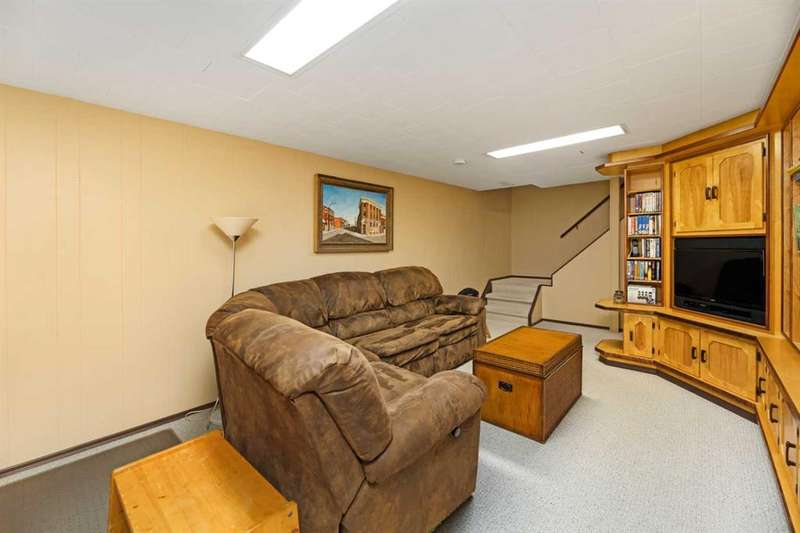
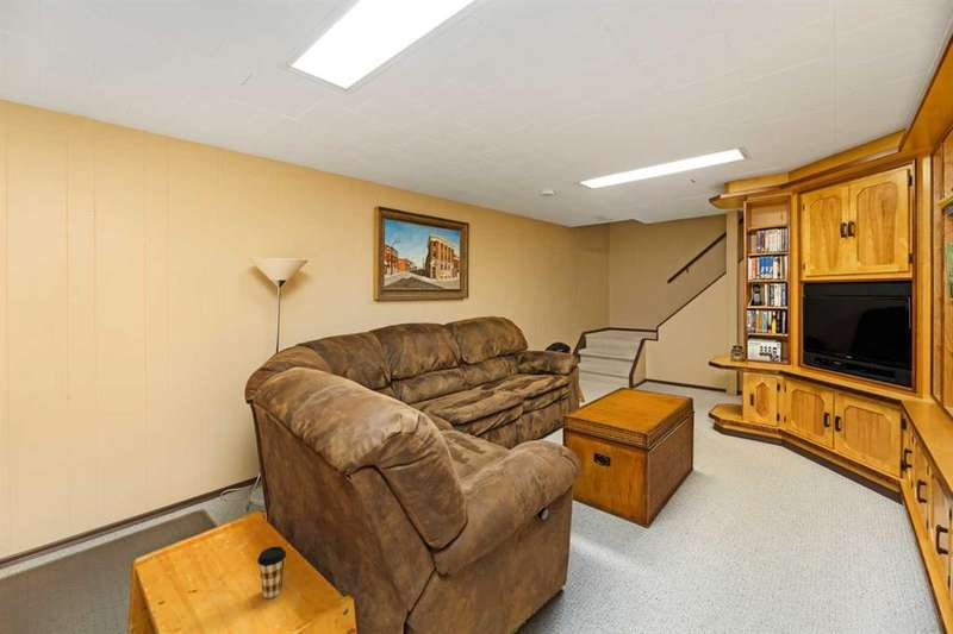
+ coffee cup (272, 572)
